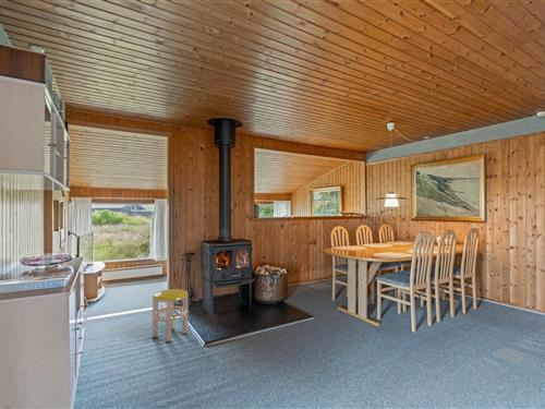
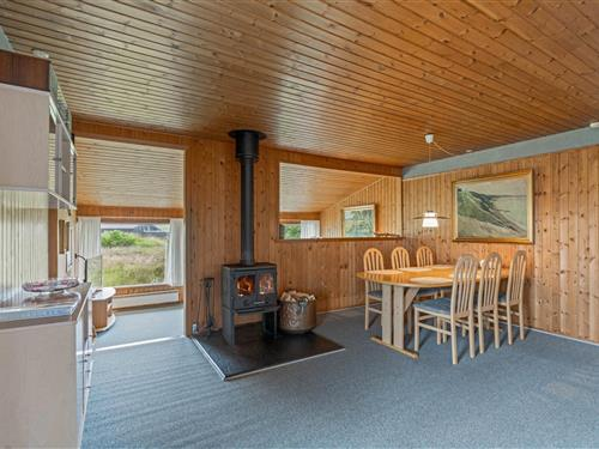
- stool (170, 313)
